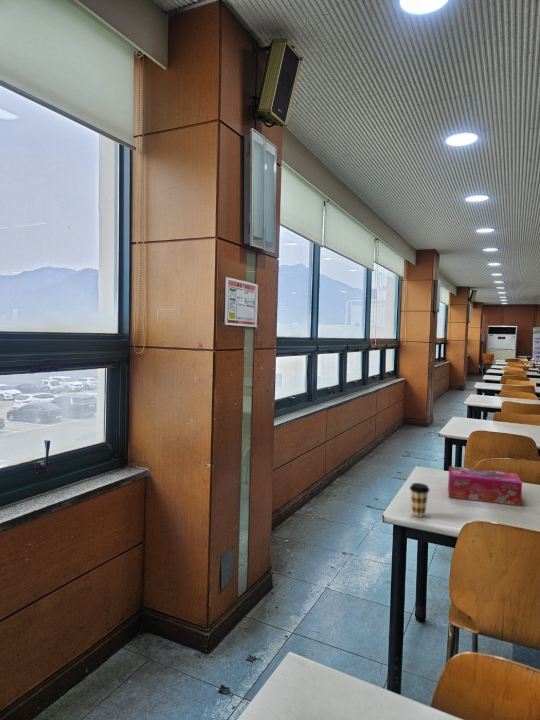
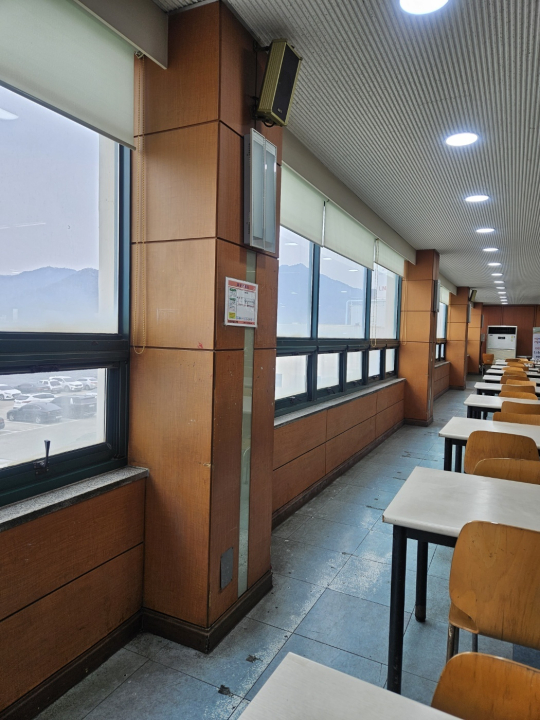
- tissue box (483, 485)
- coffee cup (419, 500)
